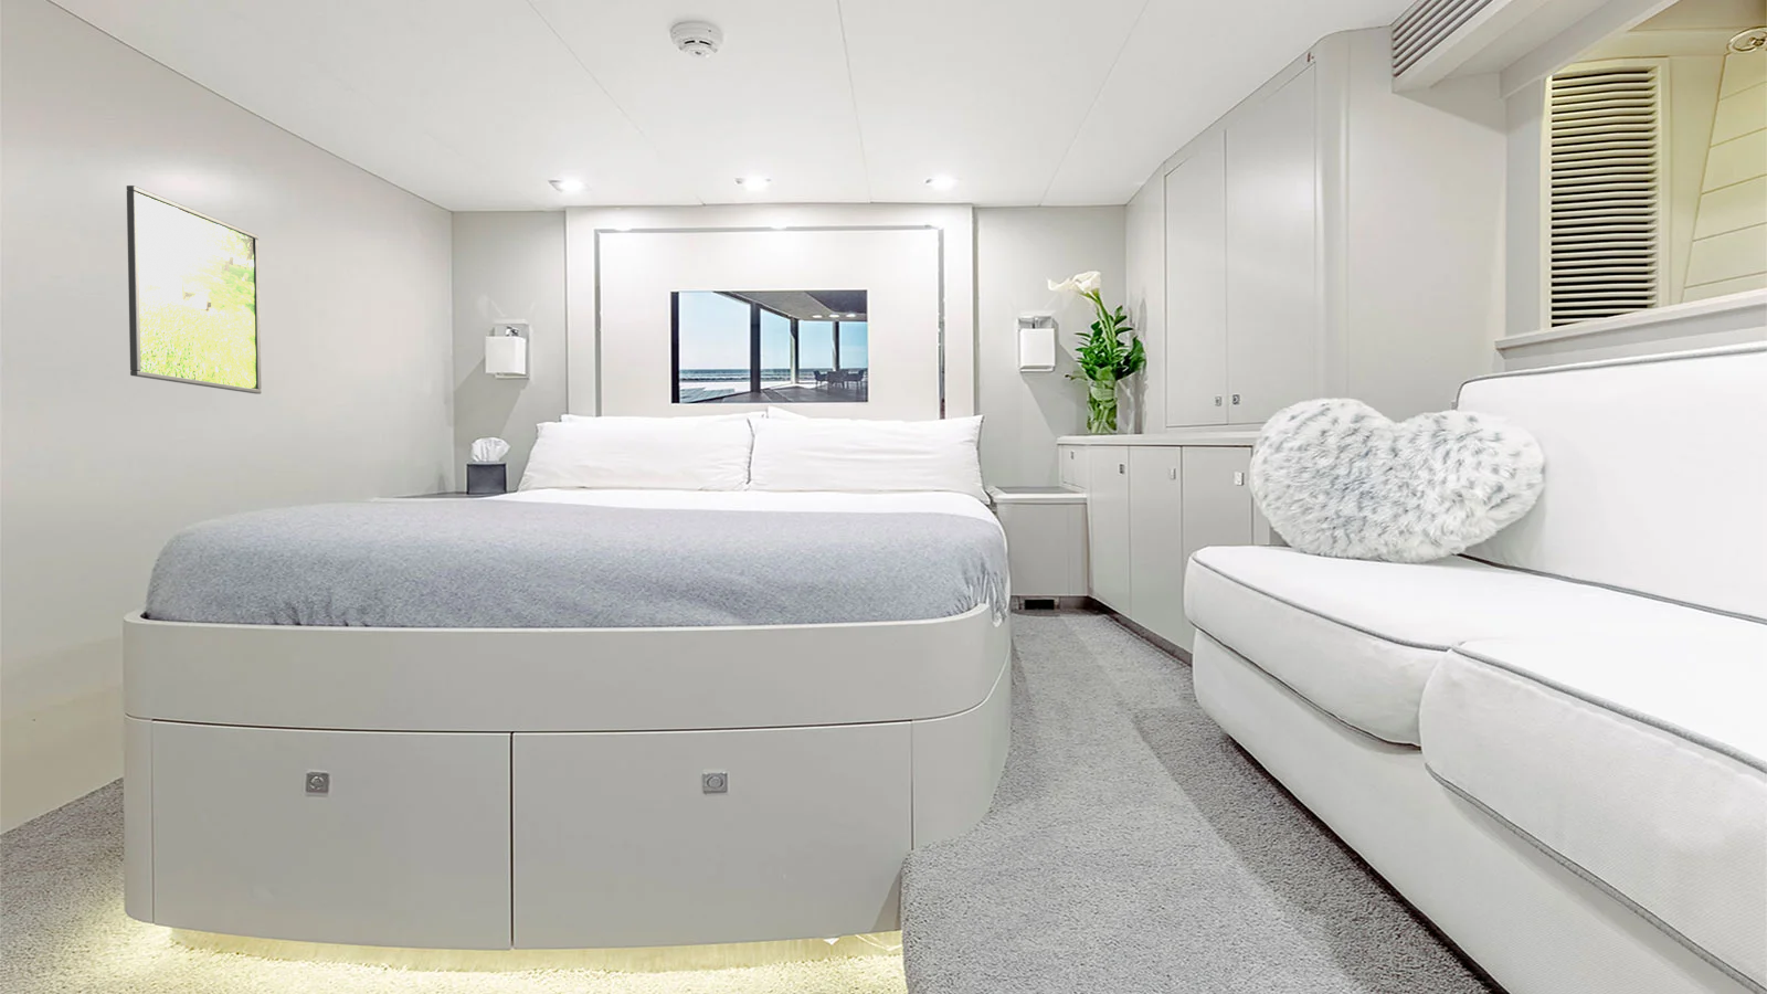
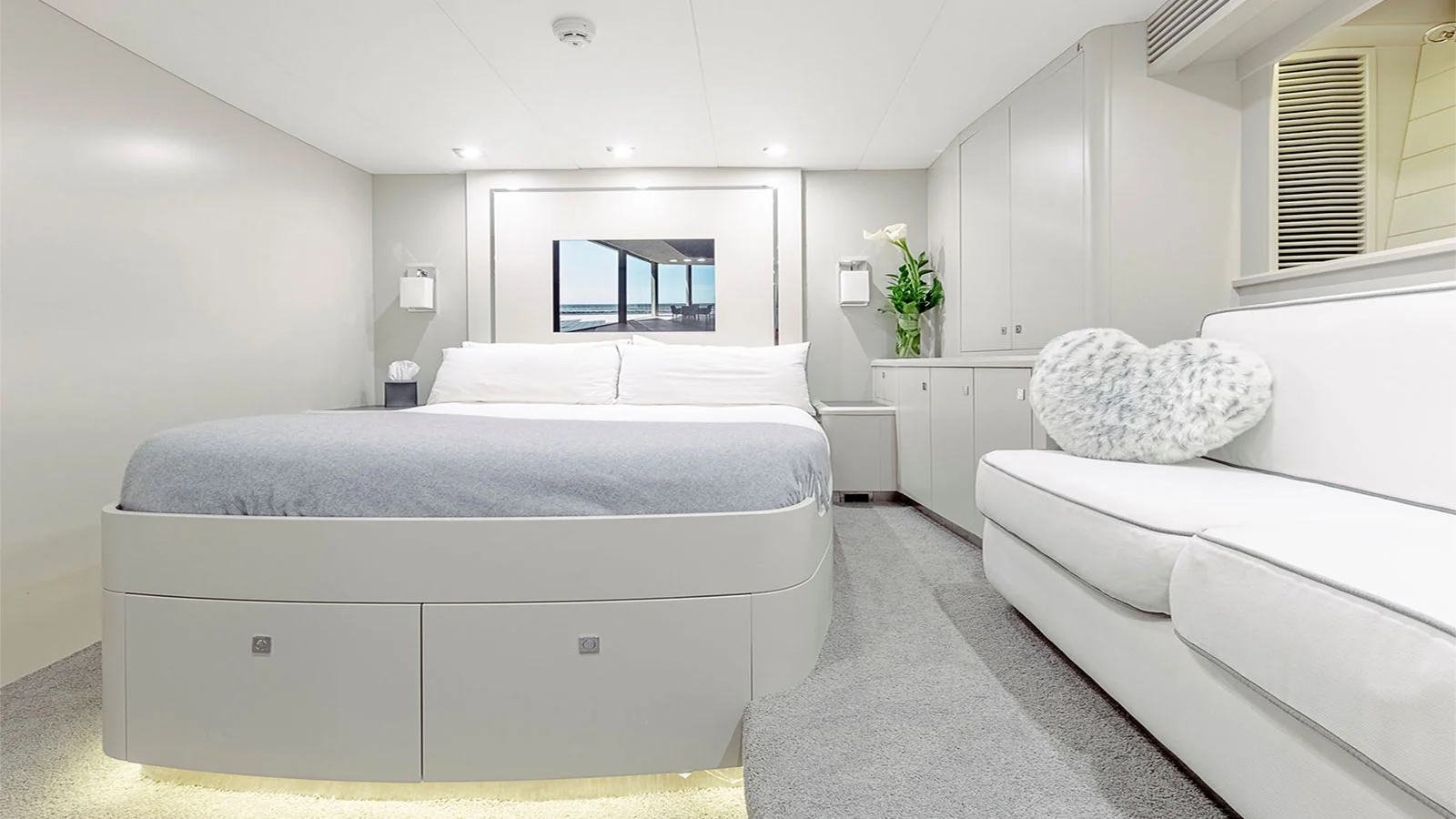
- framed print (200, 299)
